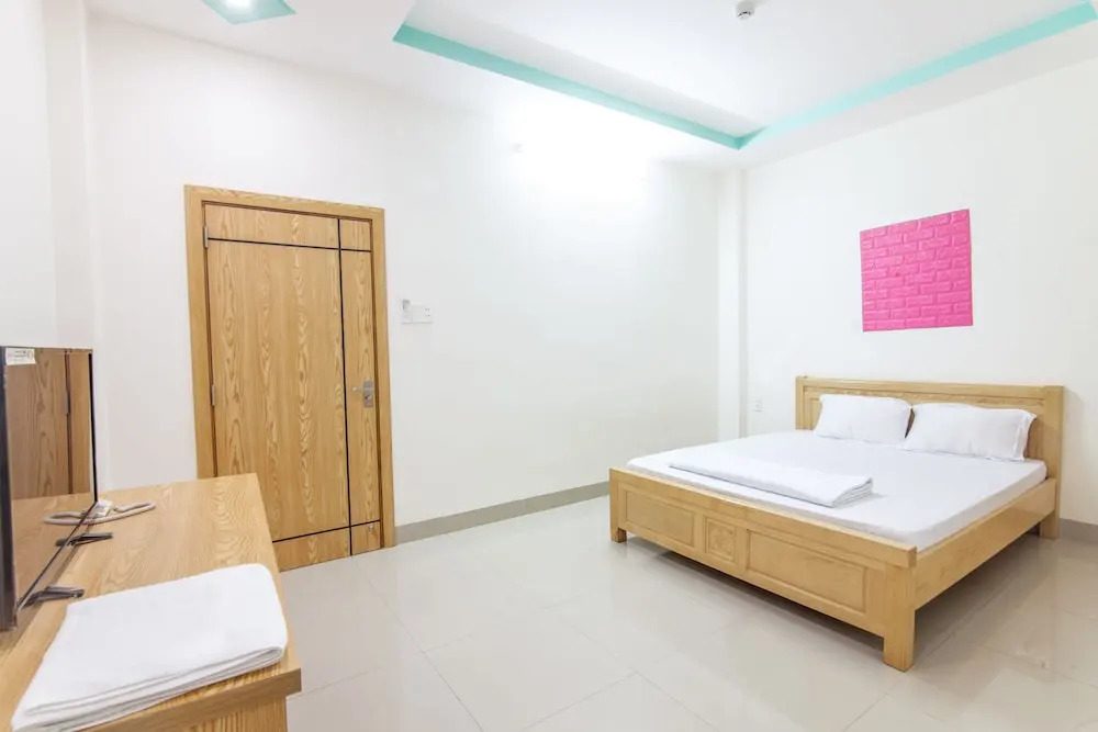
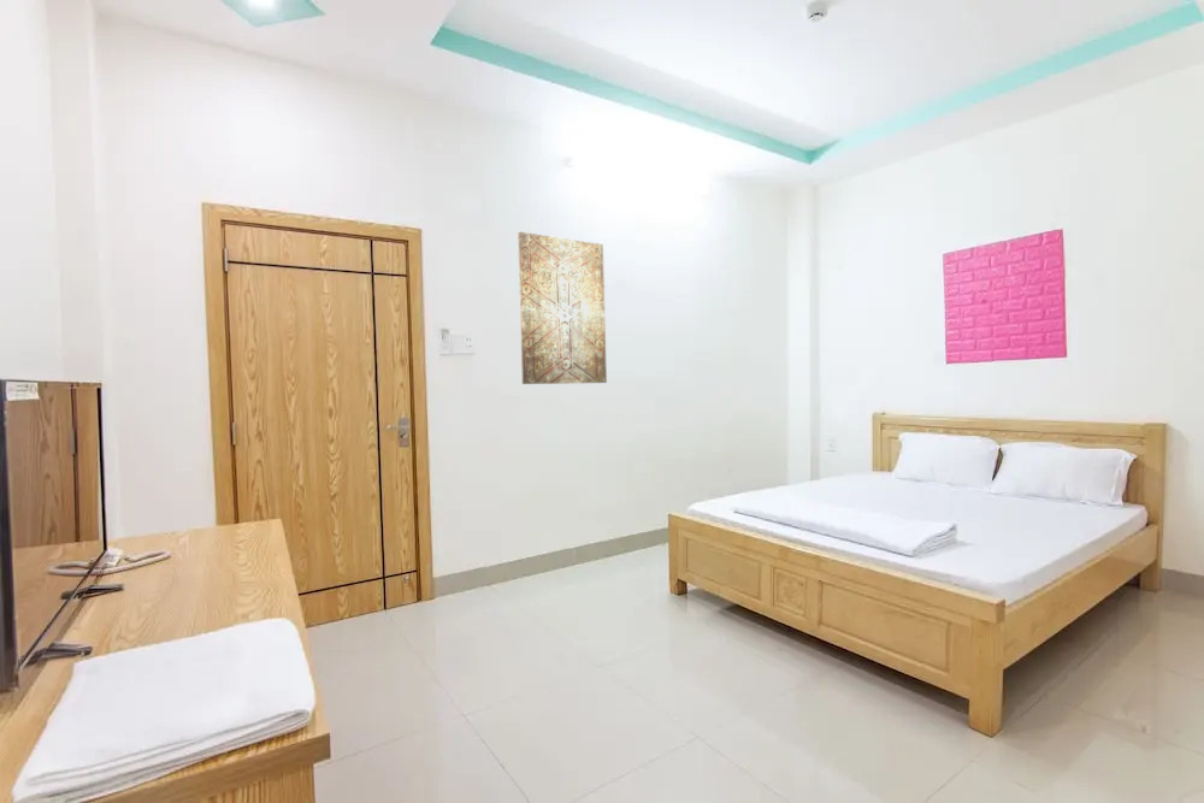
+ wall art (563, 311)
